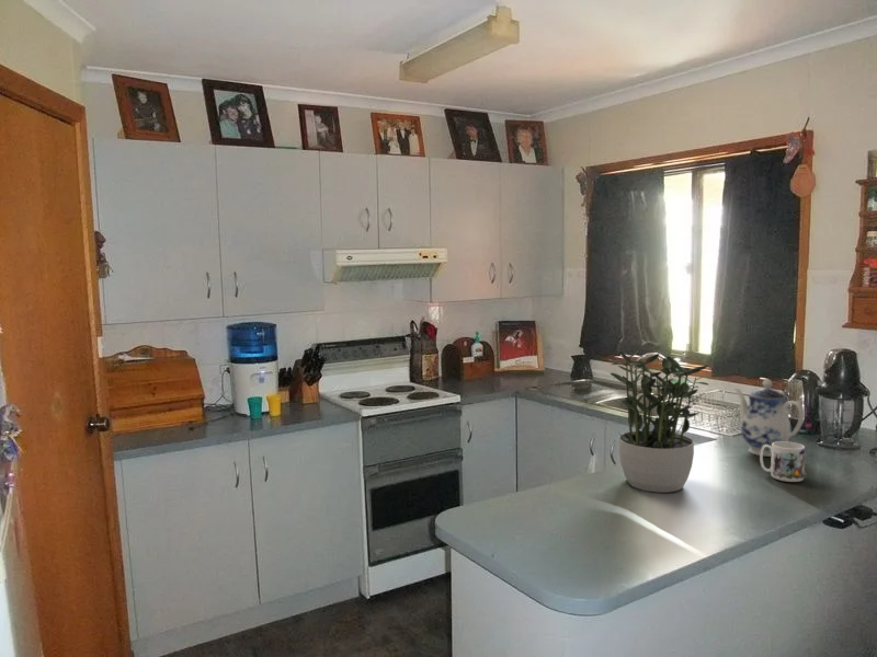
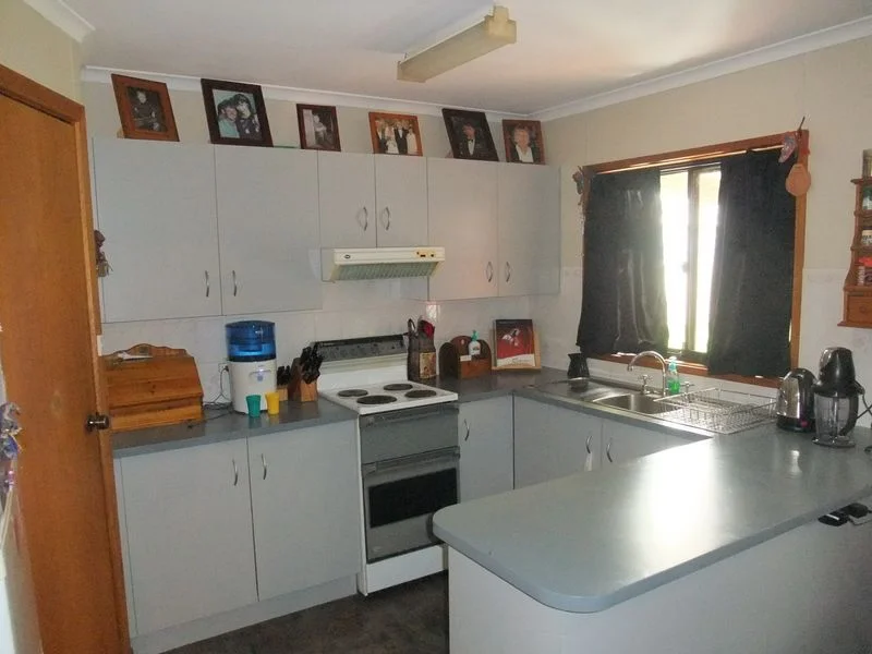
- potted plant (657, 413)
- mug (781, 460)
- teapot (766, 416)
